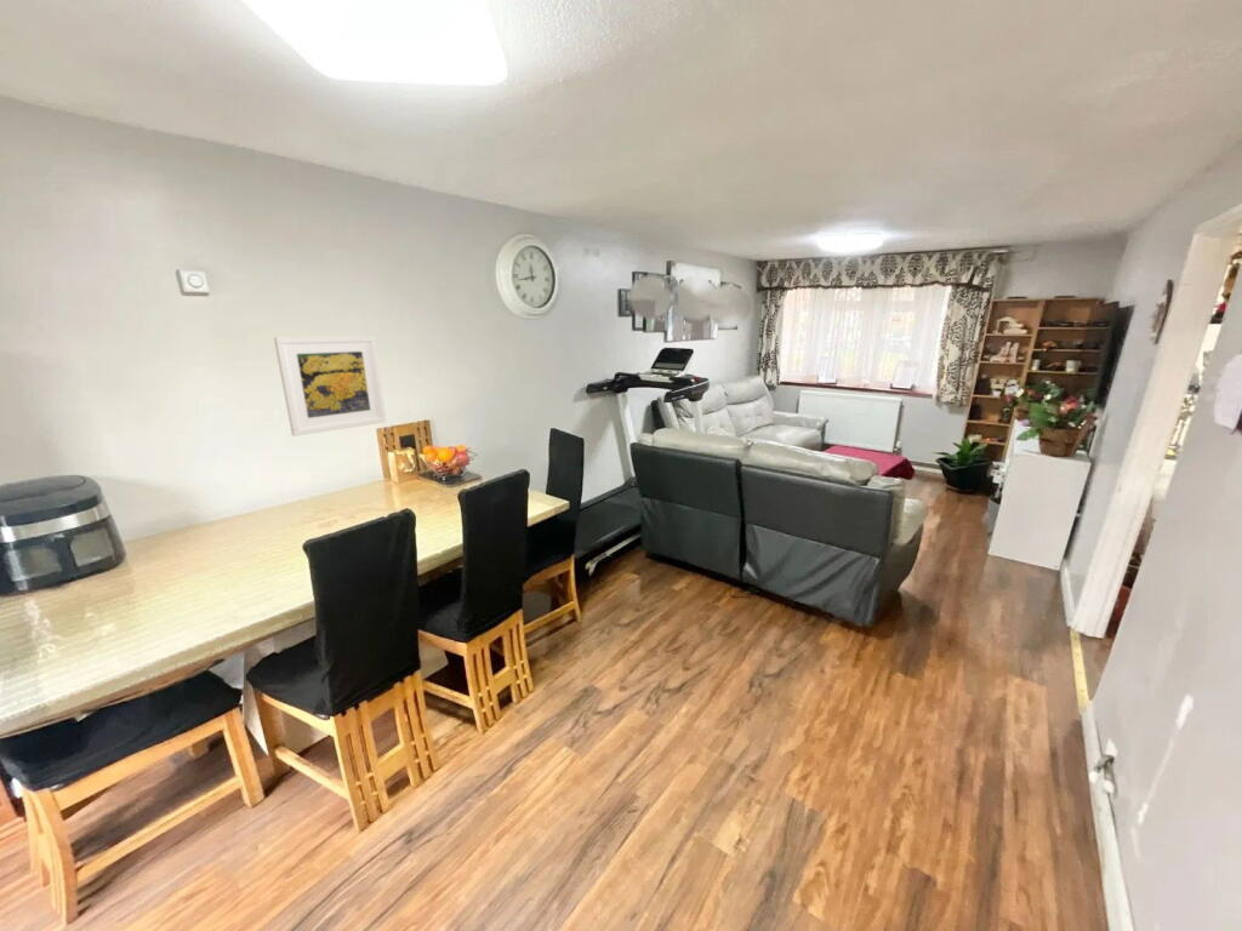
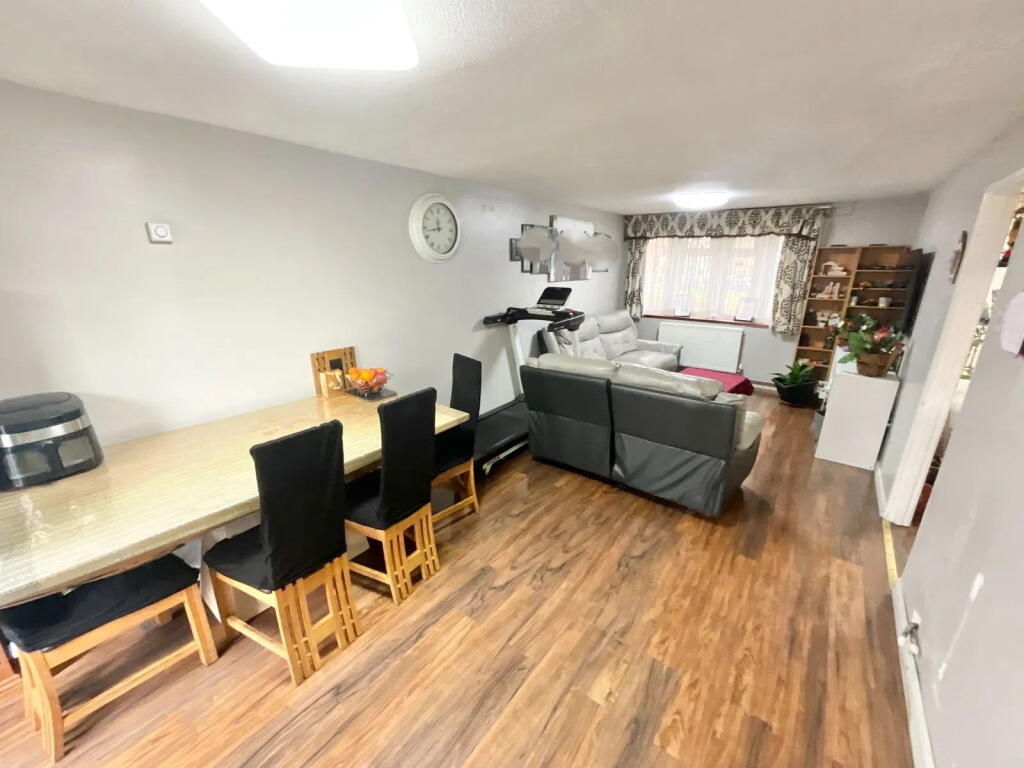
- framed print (335, 383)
